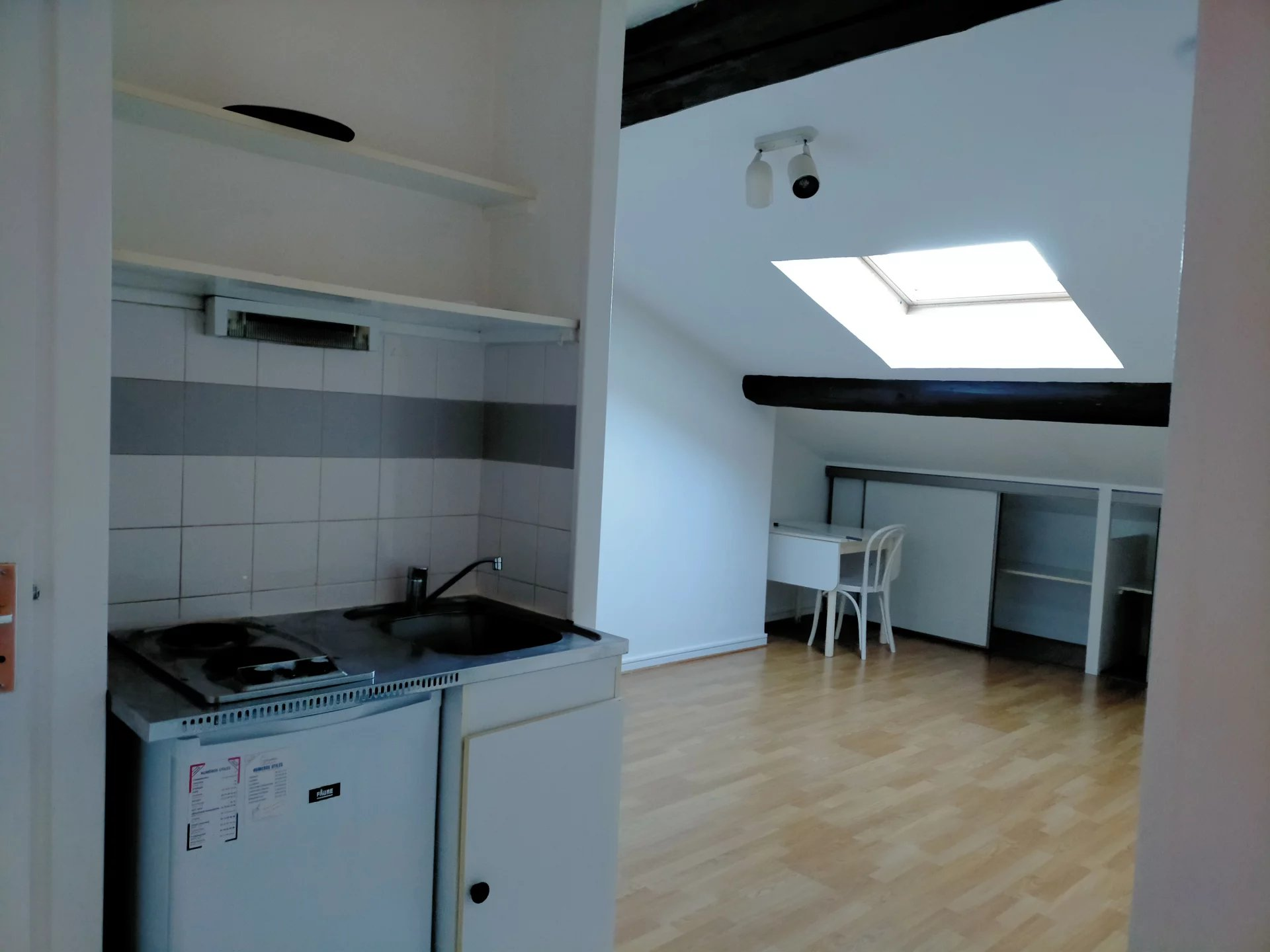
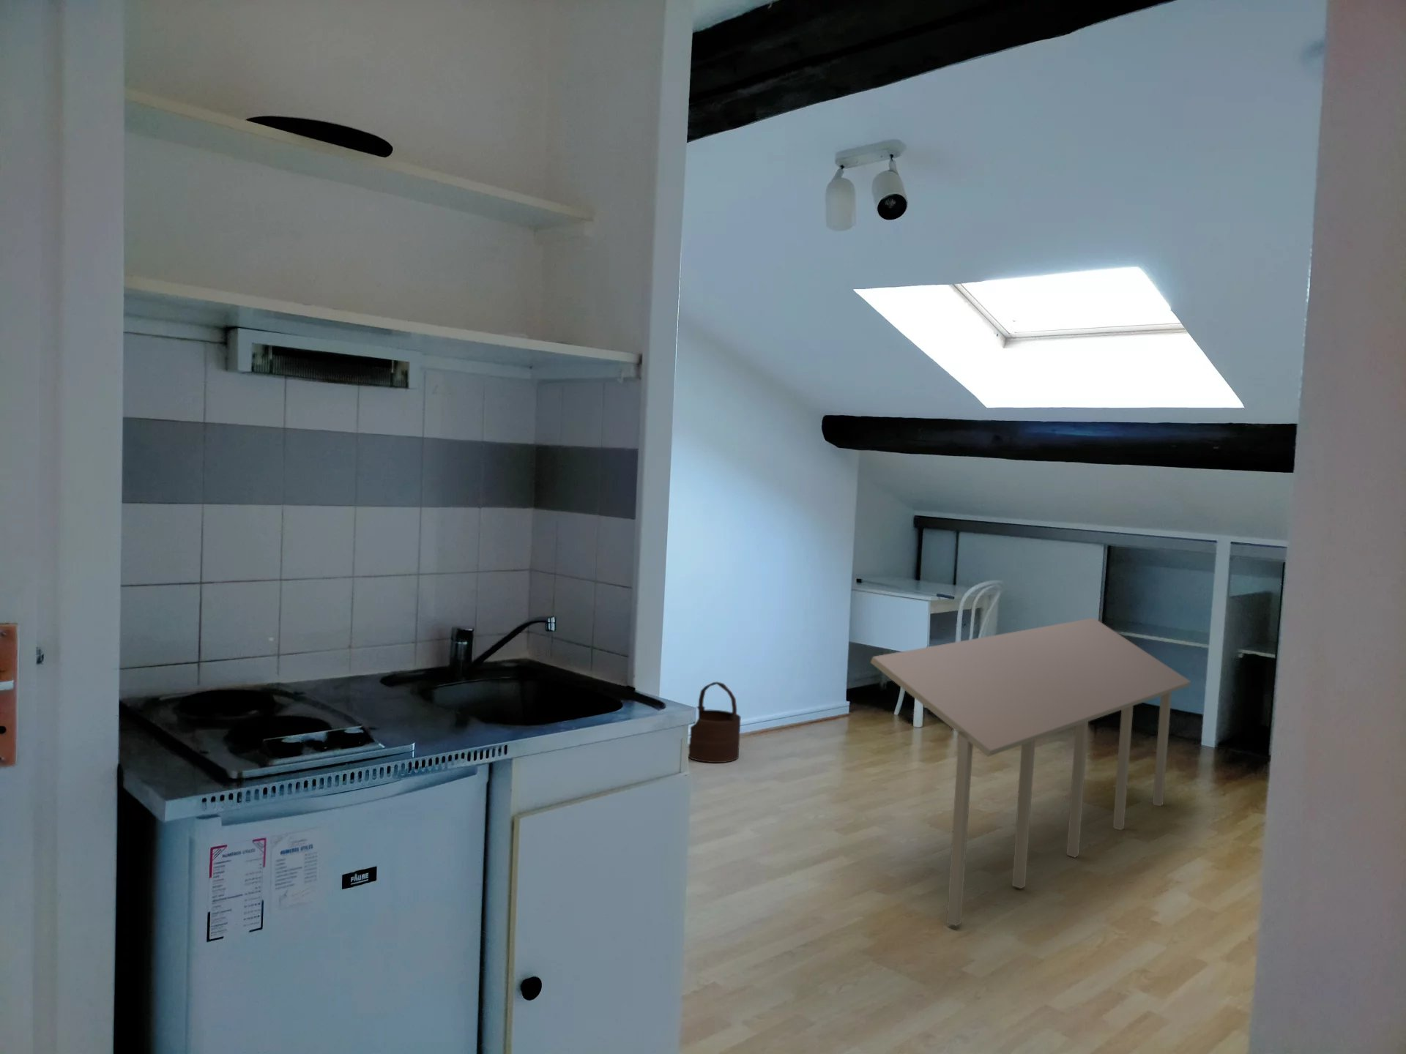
+ wooden bucket (714, 719)
+ dining table (1044, 736)
